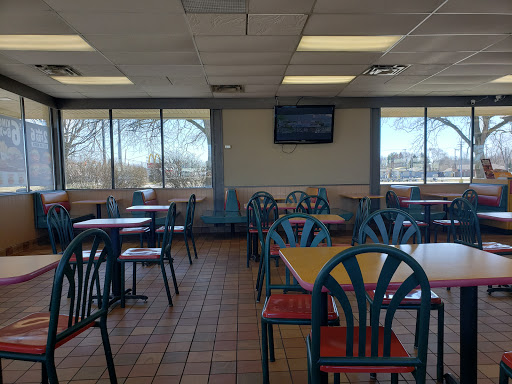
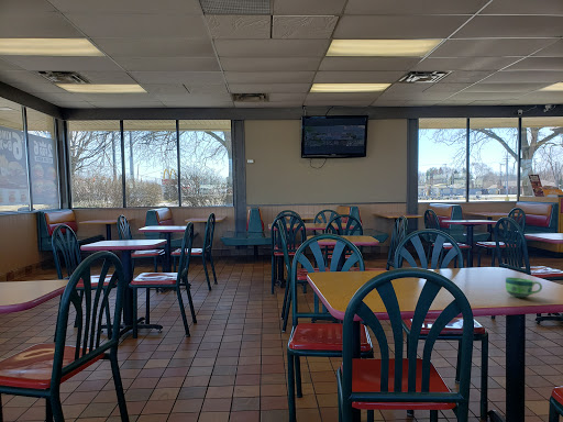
+ cup (522, 287)
